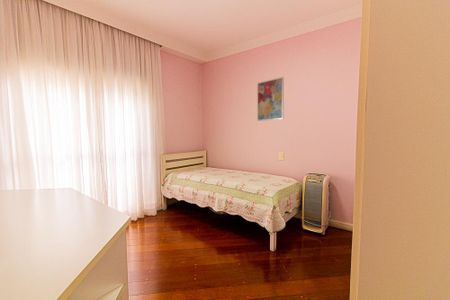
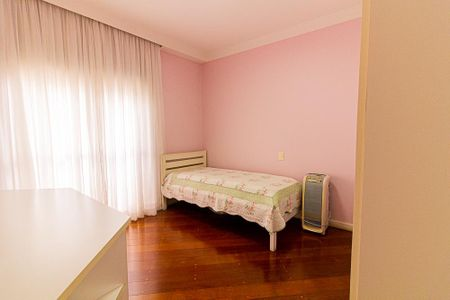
- wall art (269, 100)
